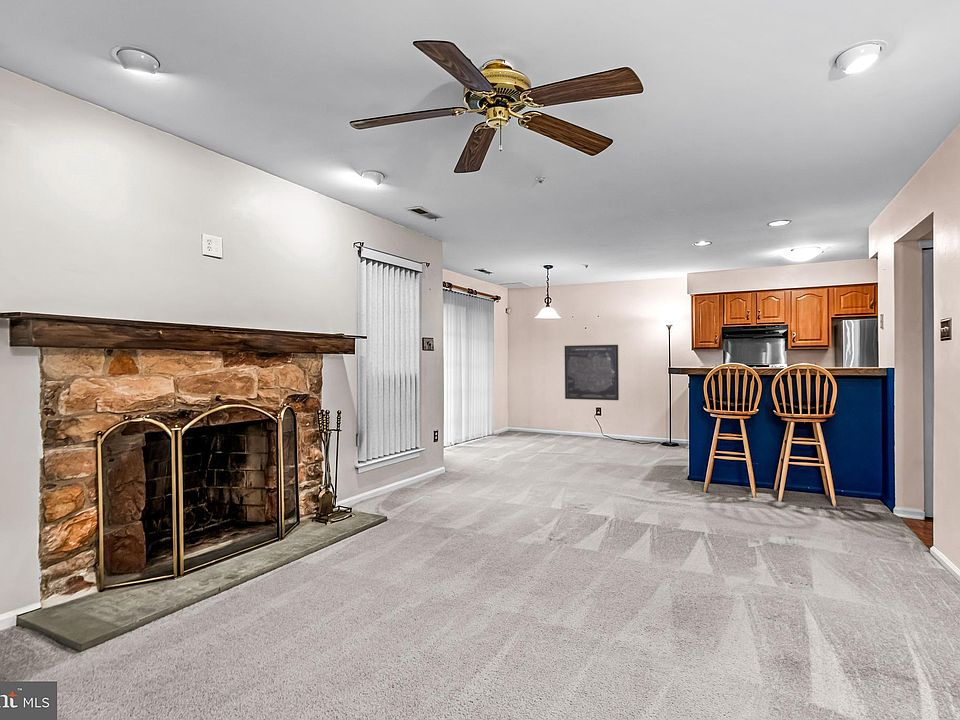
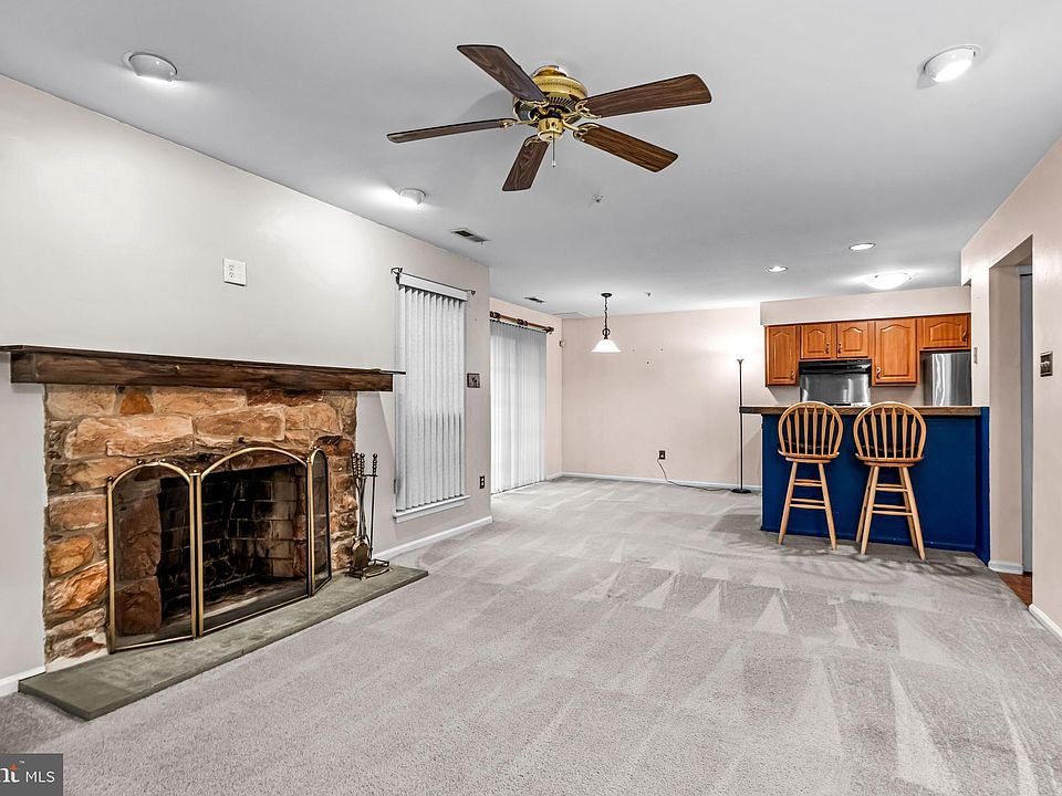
- wall art (591, 372)
